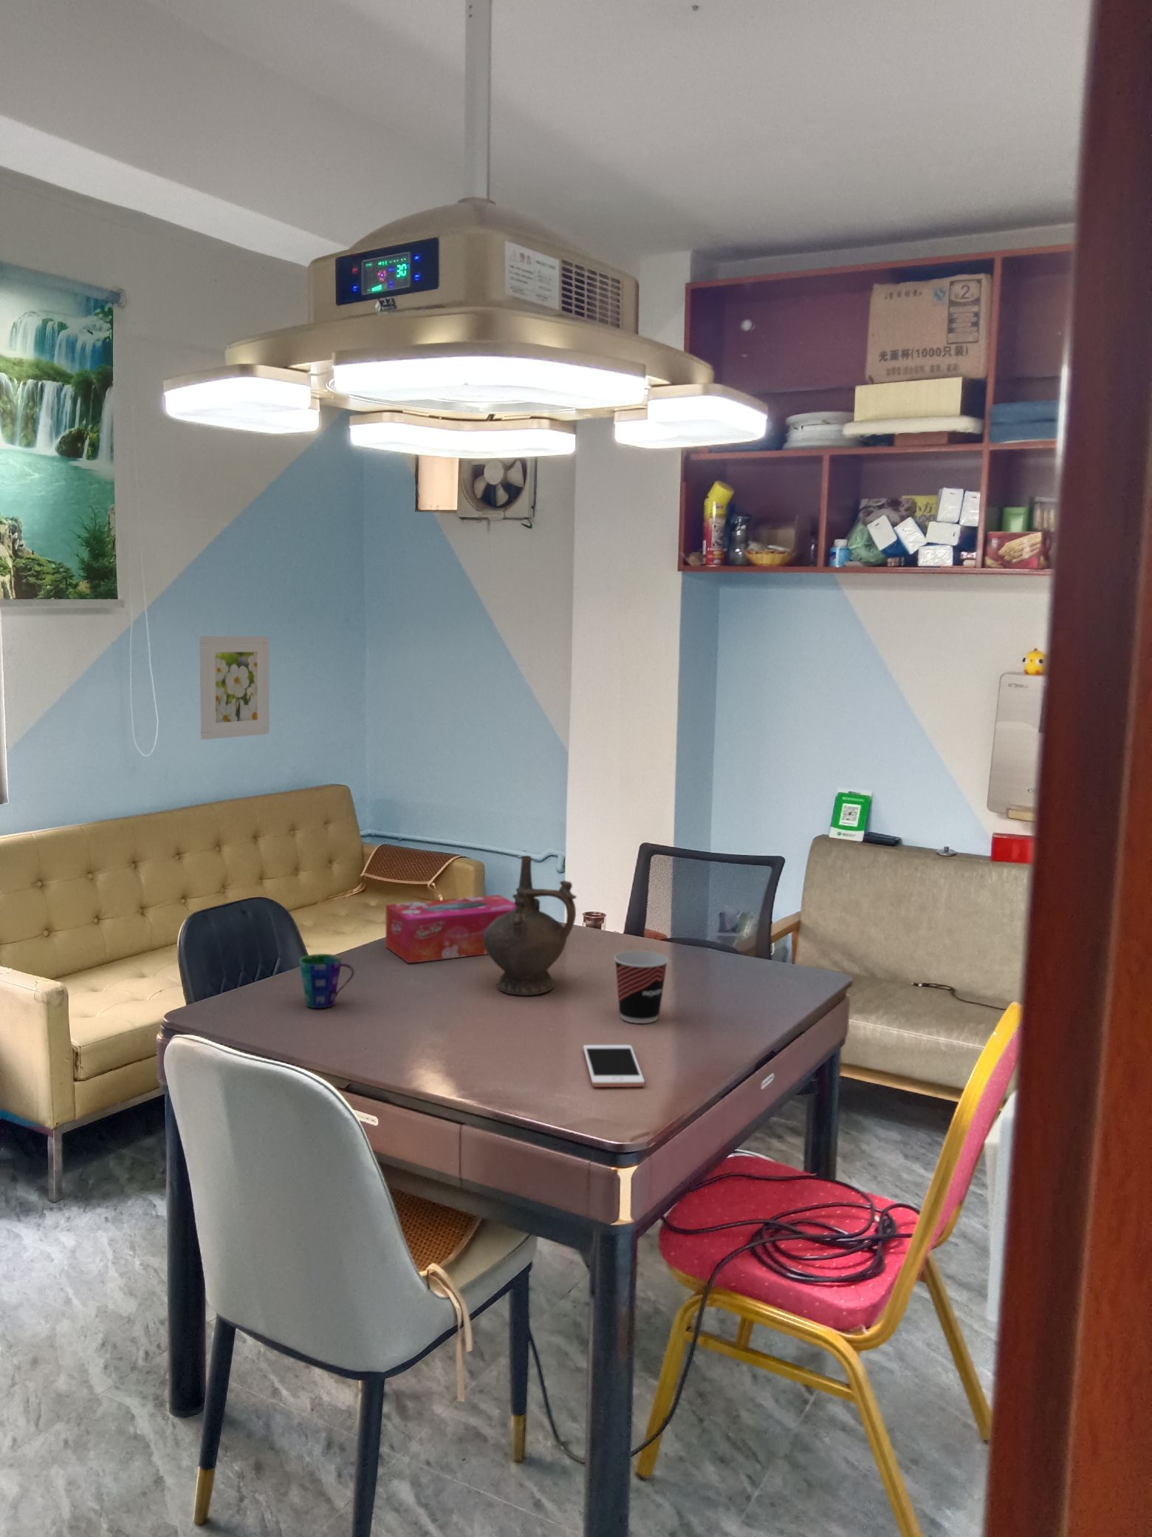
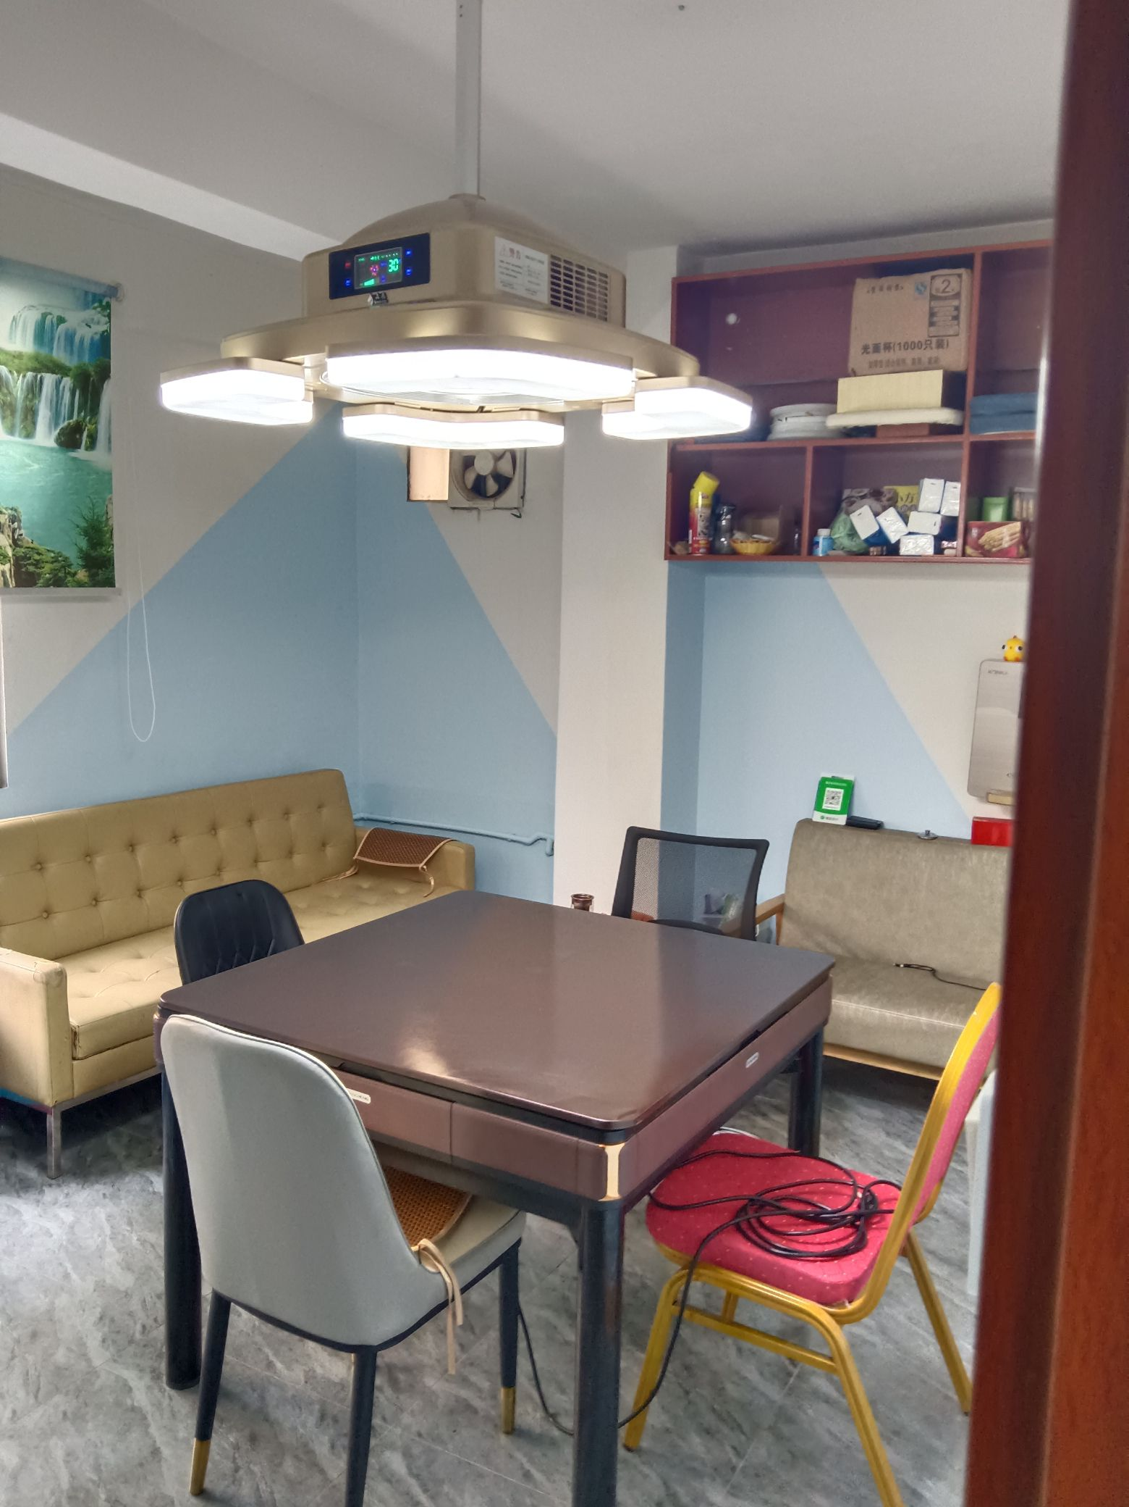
- cup (639, 988)
- tissue box (455, 927)
- cell phone (612, 1065)
- cup (327, 982)
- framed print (236, 686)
- ceremonial vessel (530, 922)
